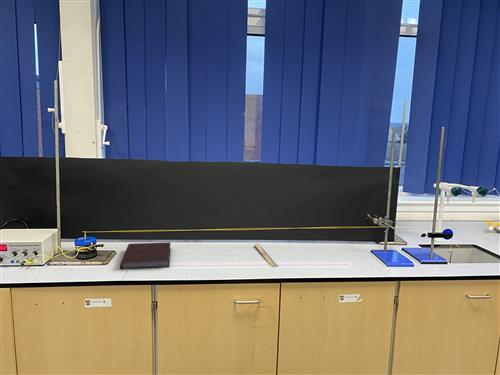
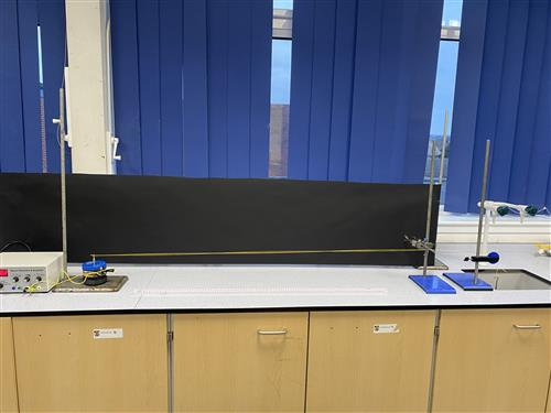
- notebook (147, 254)
- ruler (265, 253)
